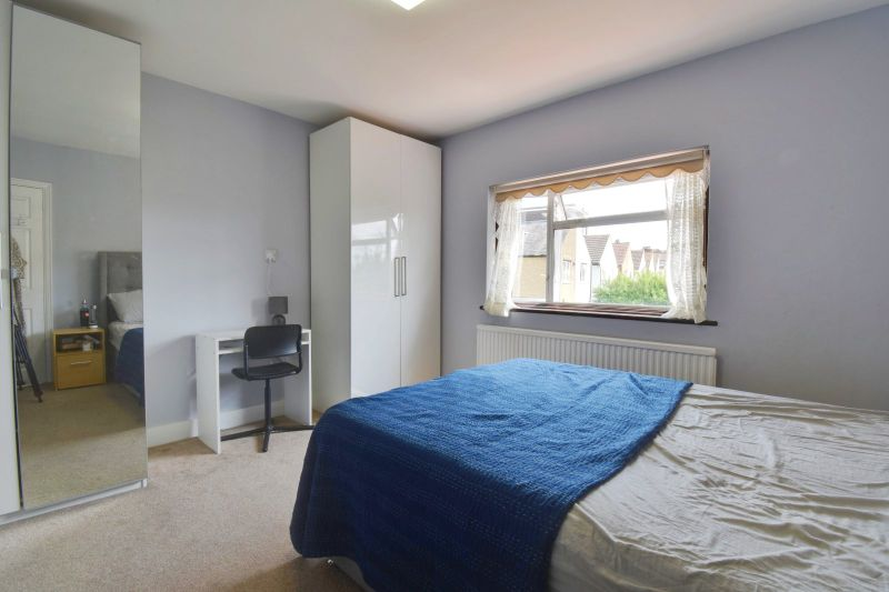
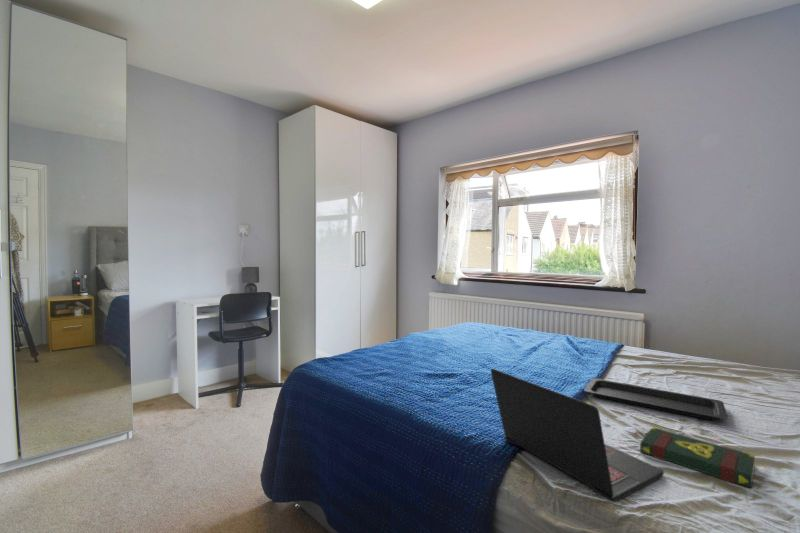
+ laptop (570, 417)
+ book (695, 454)
+ serving tray (650, 398)
